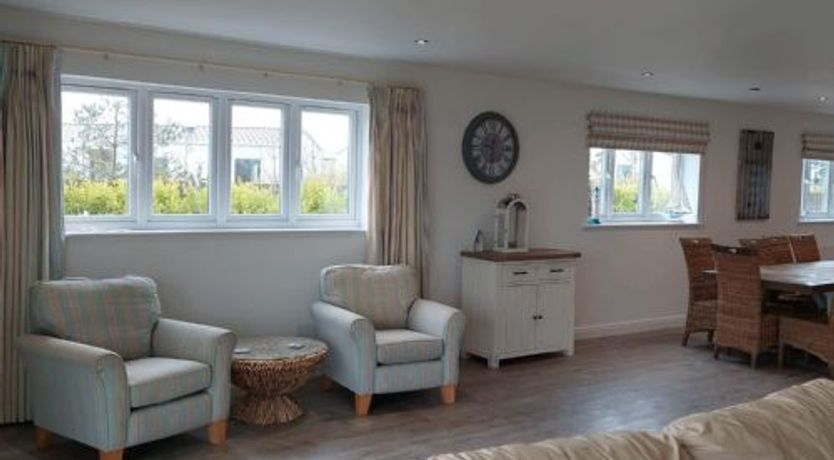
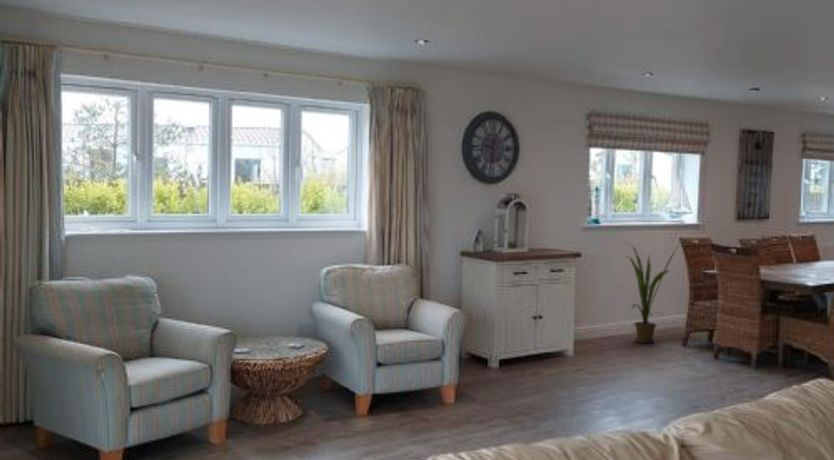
+ house plant (641, 292)
